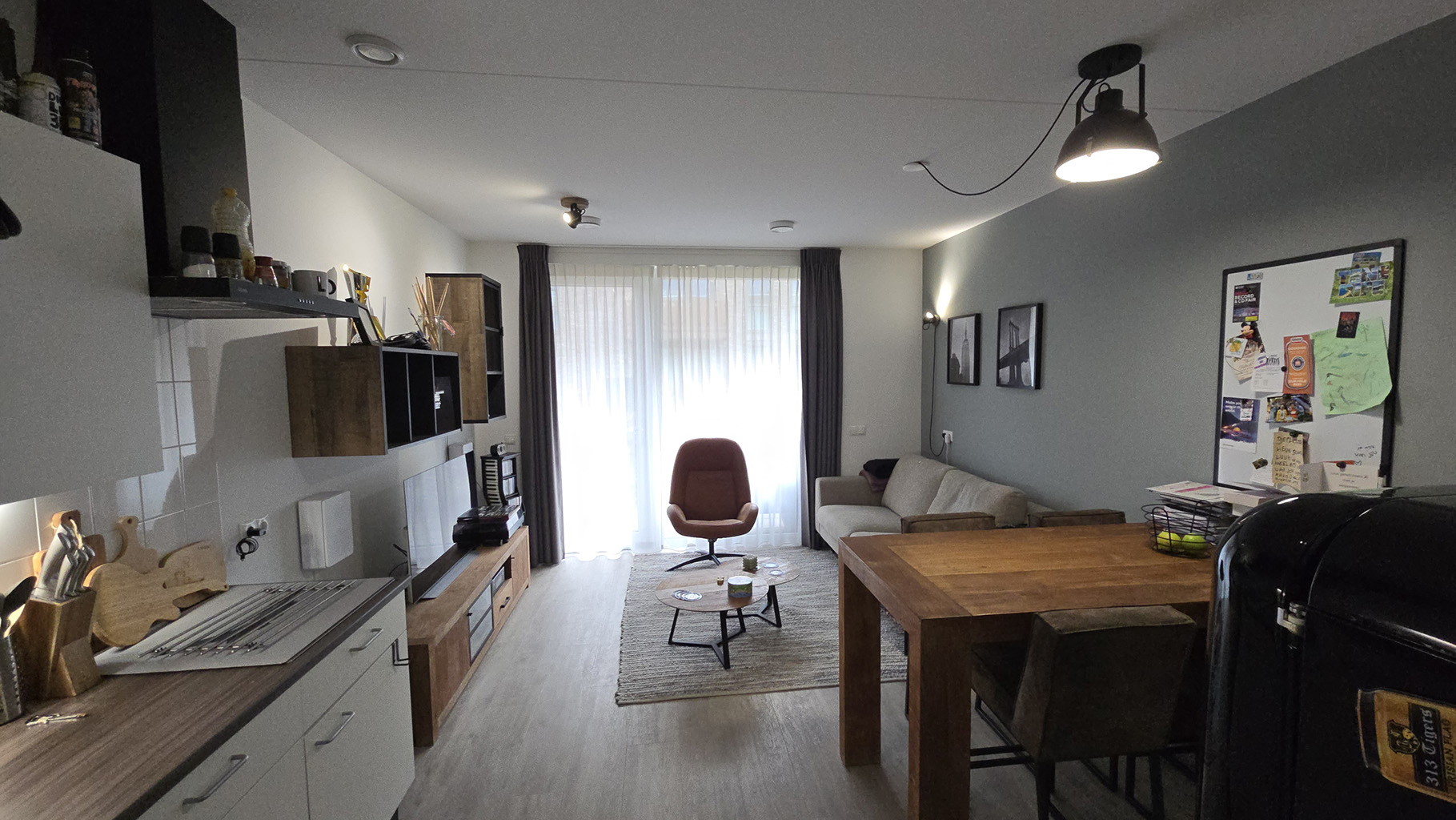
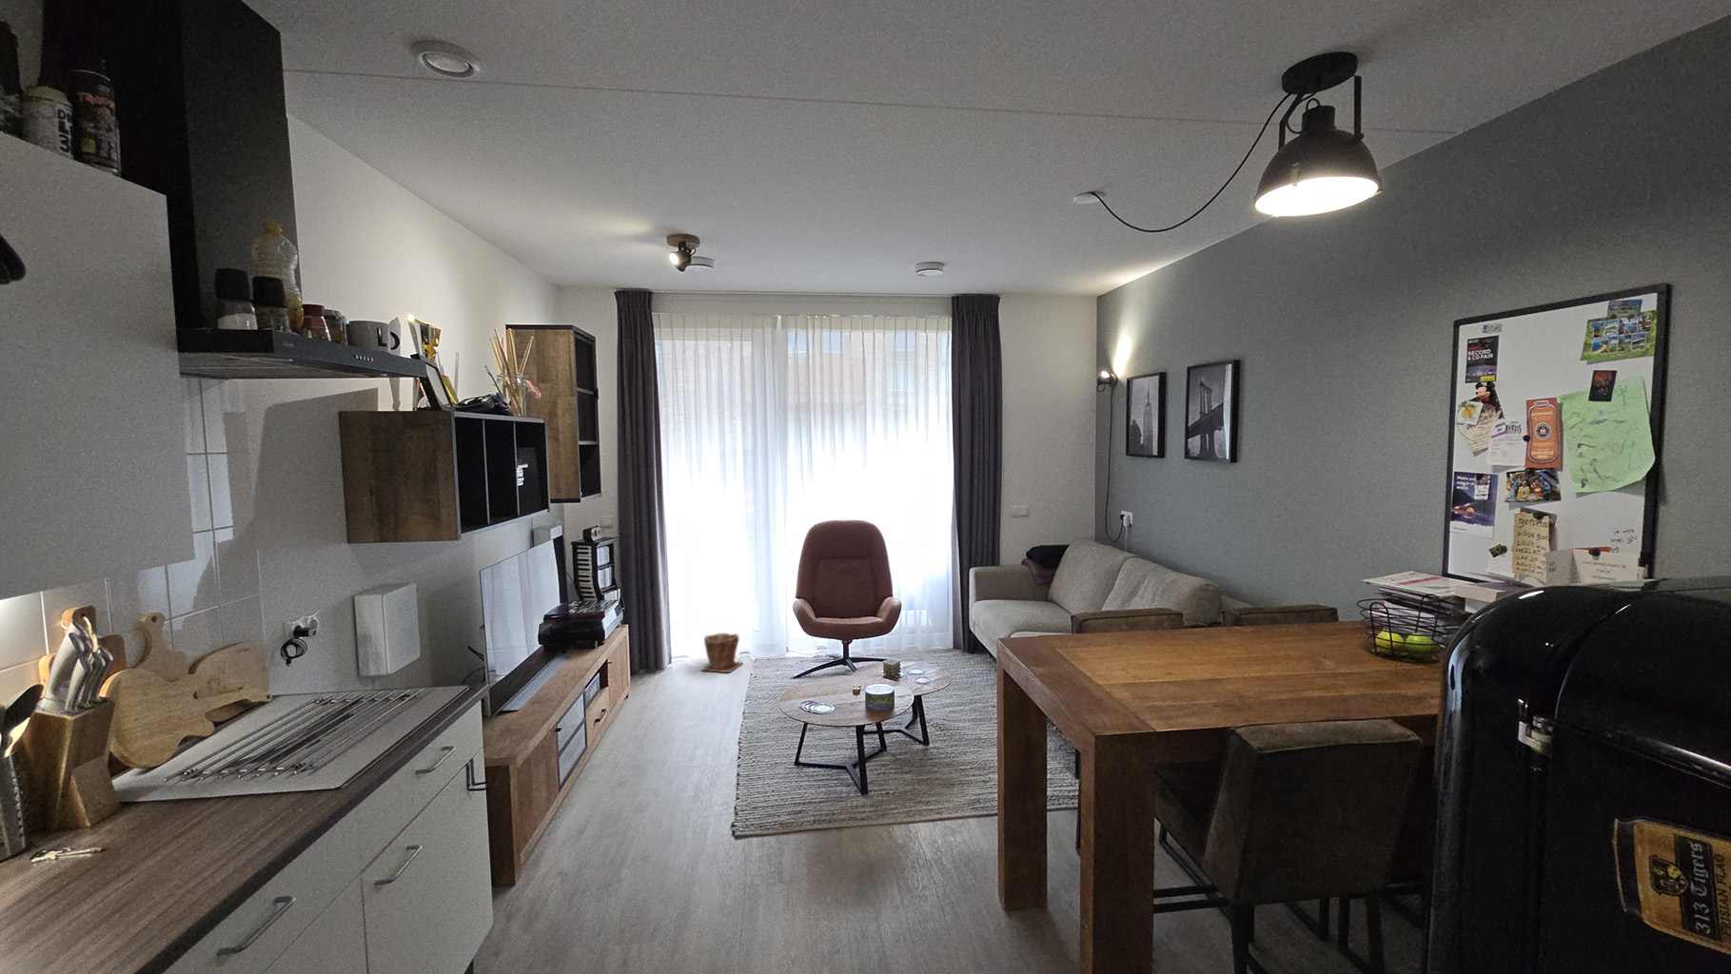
+ plant pot (723, 651)
